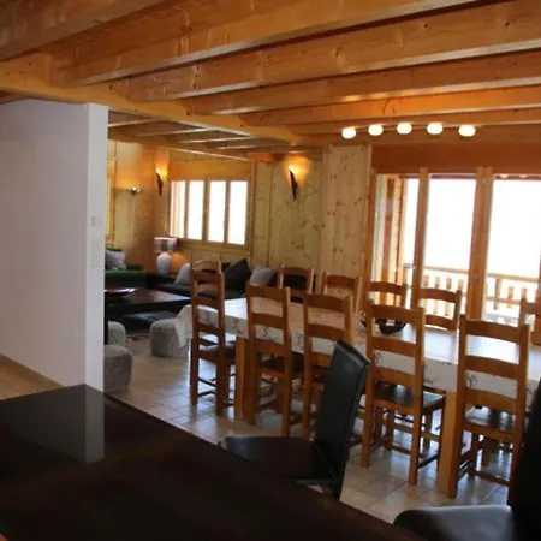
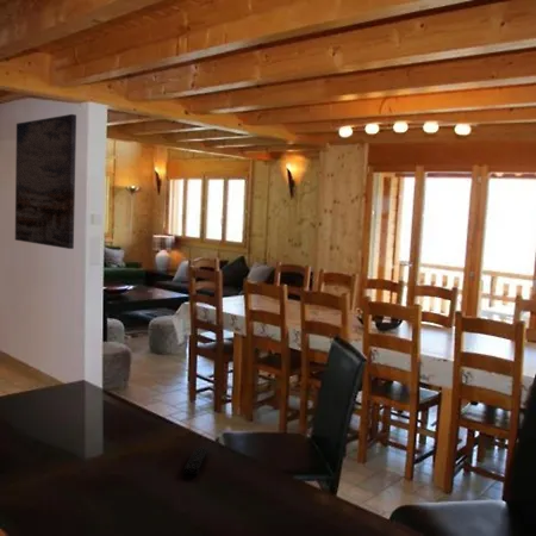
+ remote control (197, 459)
+ wall art (43, 182)
